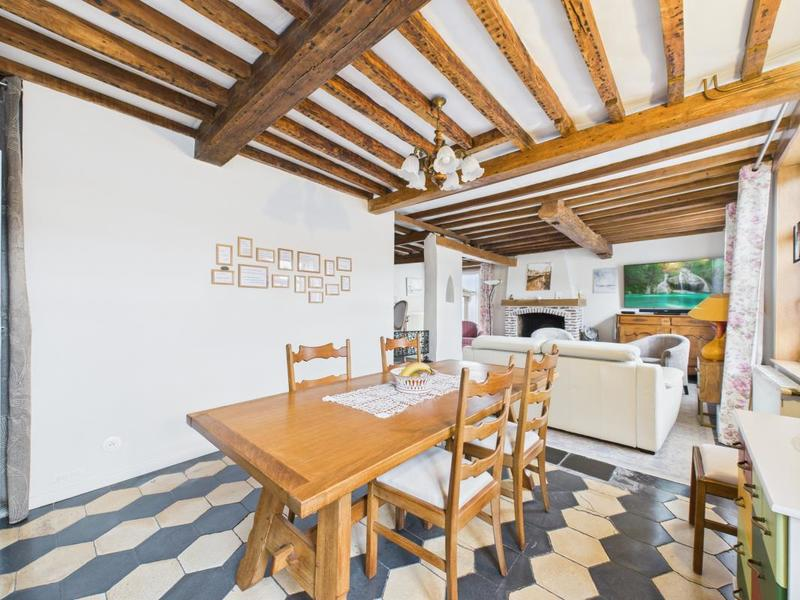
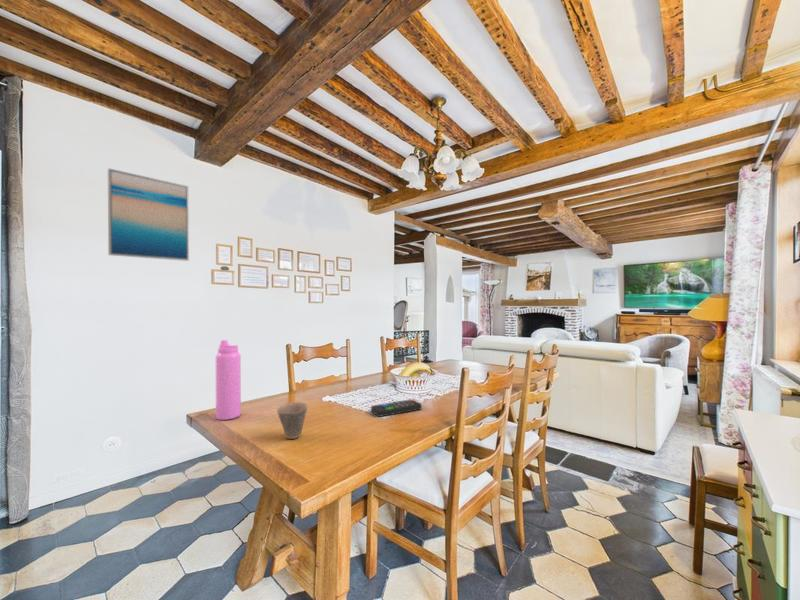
+ cup (292, 421)
+ water bottle (228, 378)
+ wall art (151, 218)
+ remote control (396, 407)
